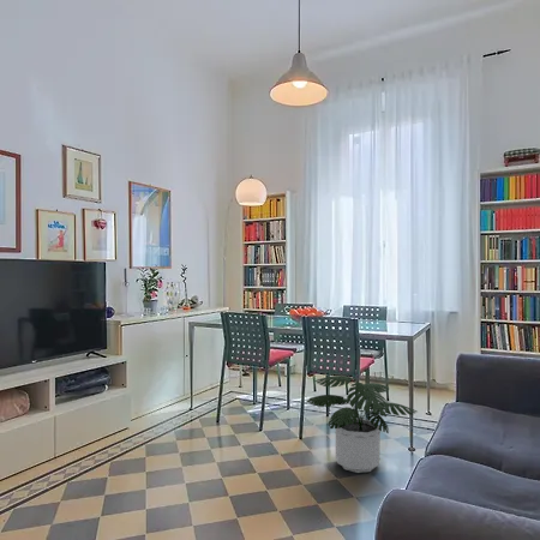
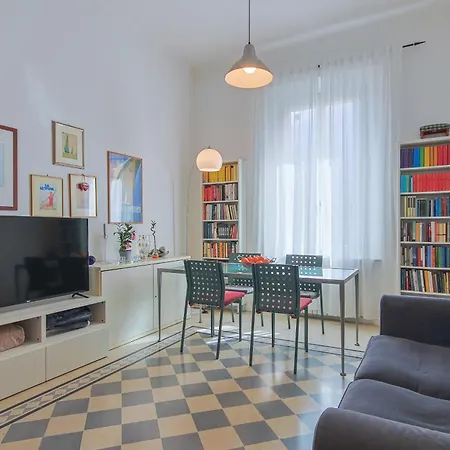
- potted plant (360, 424)
